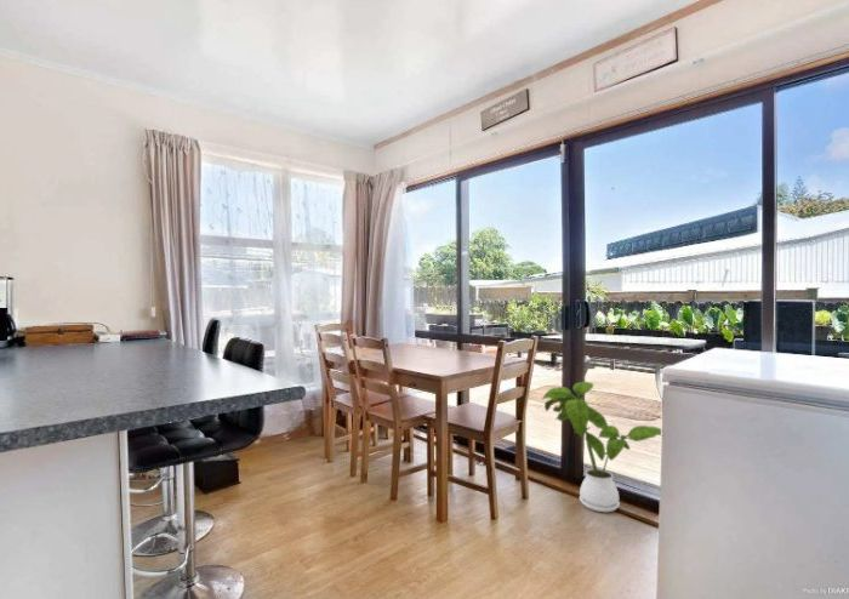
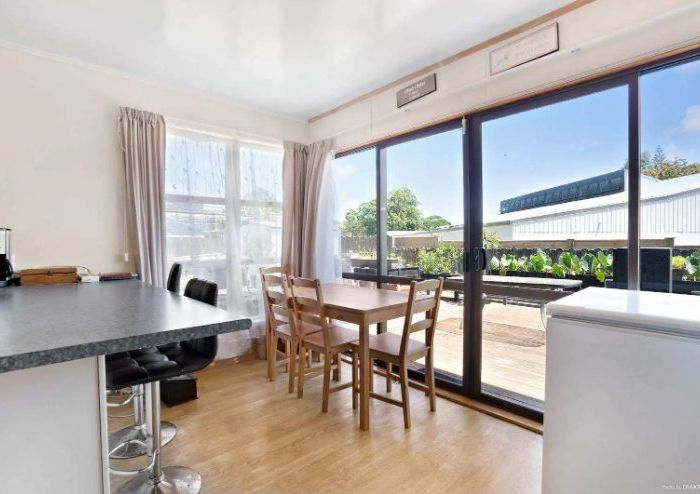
- house plant (593, 447)
